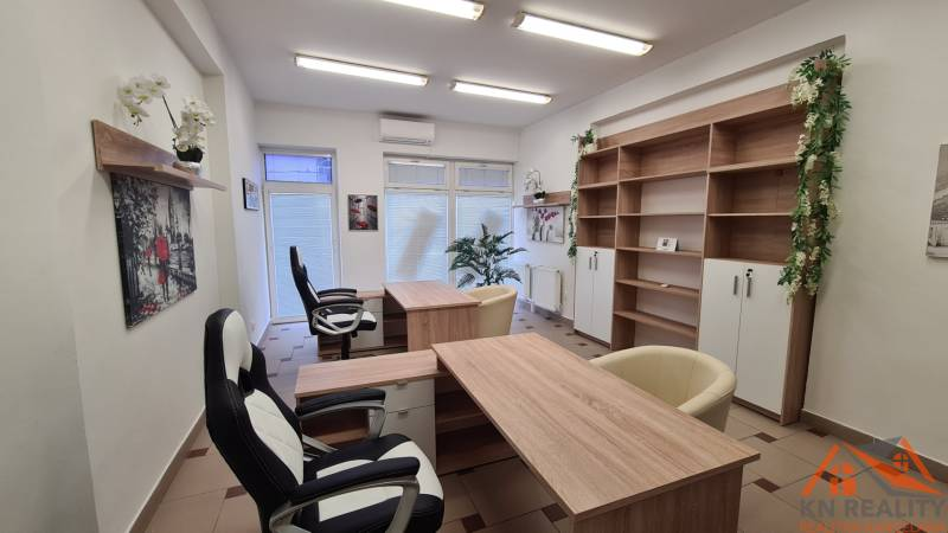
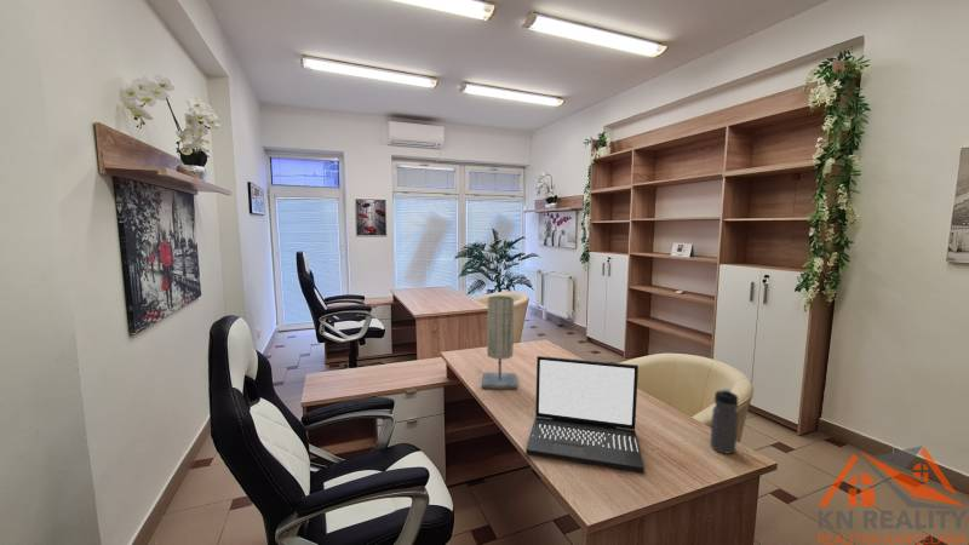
+ laptop (584, 407)
+ table lamp (499, 340)
+ water bottle (724, 419)
